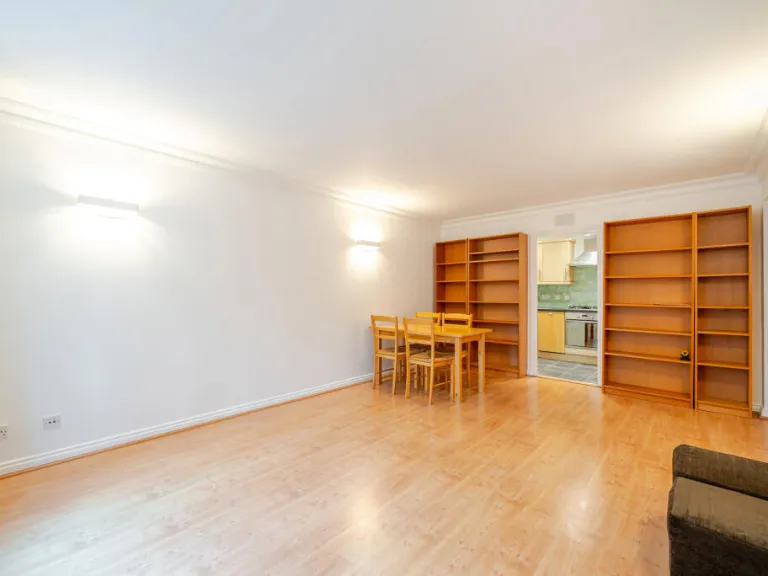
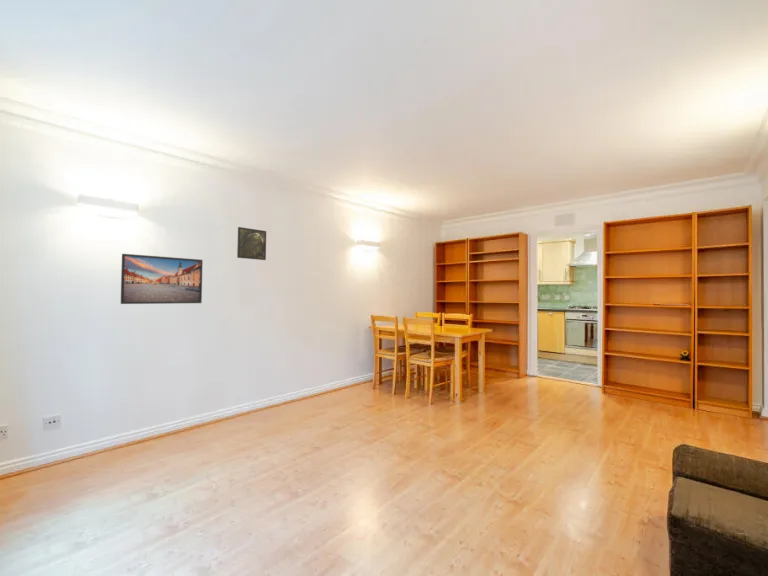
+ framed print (252, 244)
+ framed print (164, 280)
